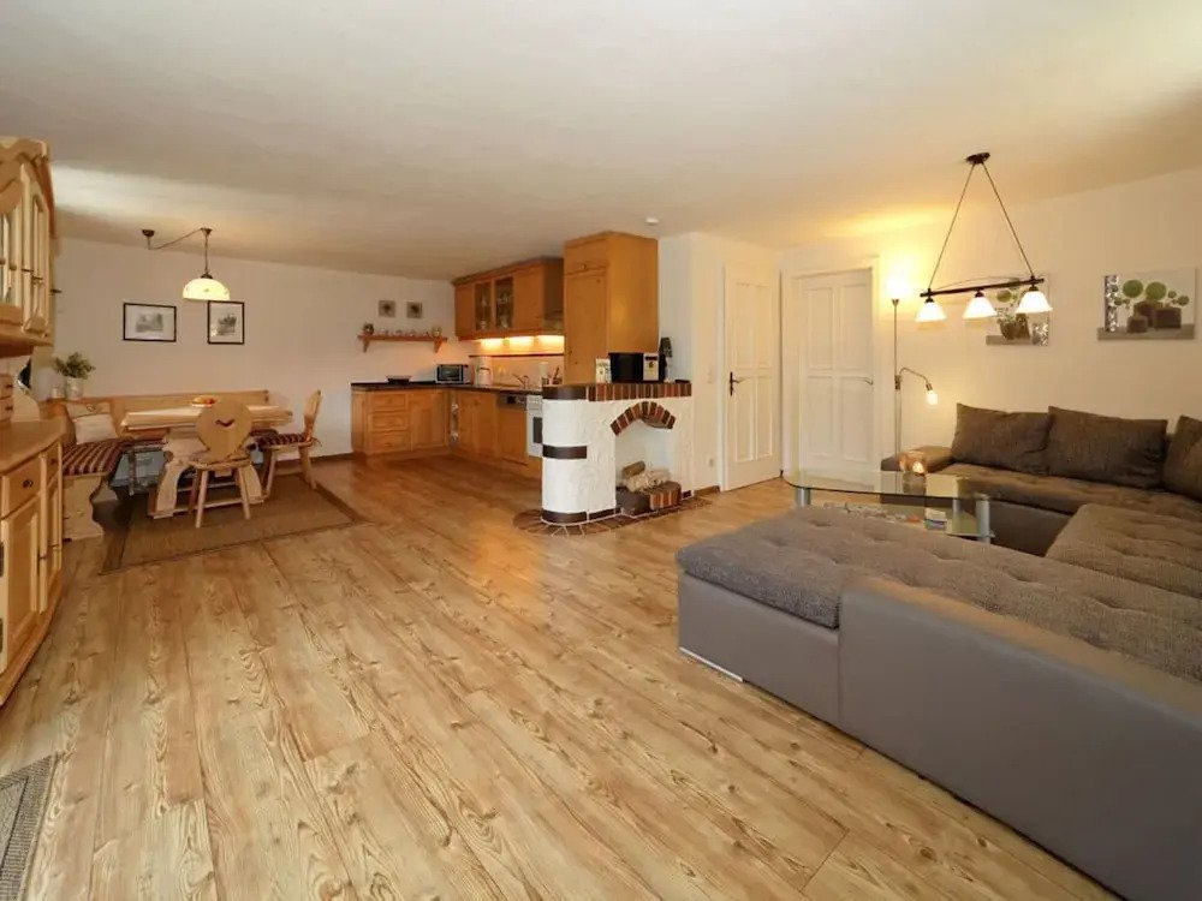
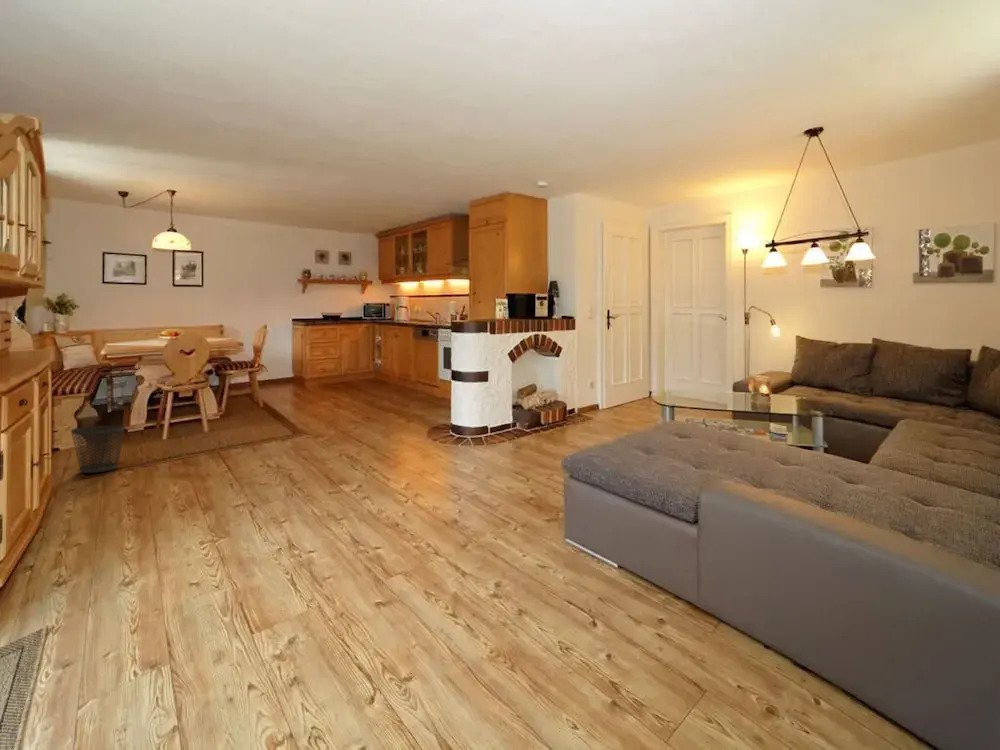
+ wastebasket (99, 448)
